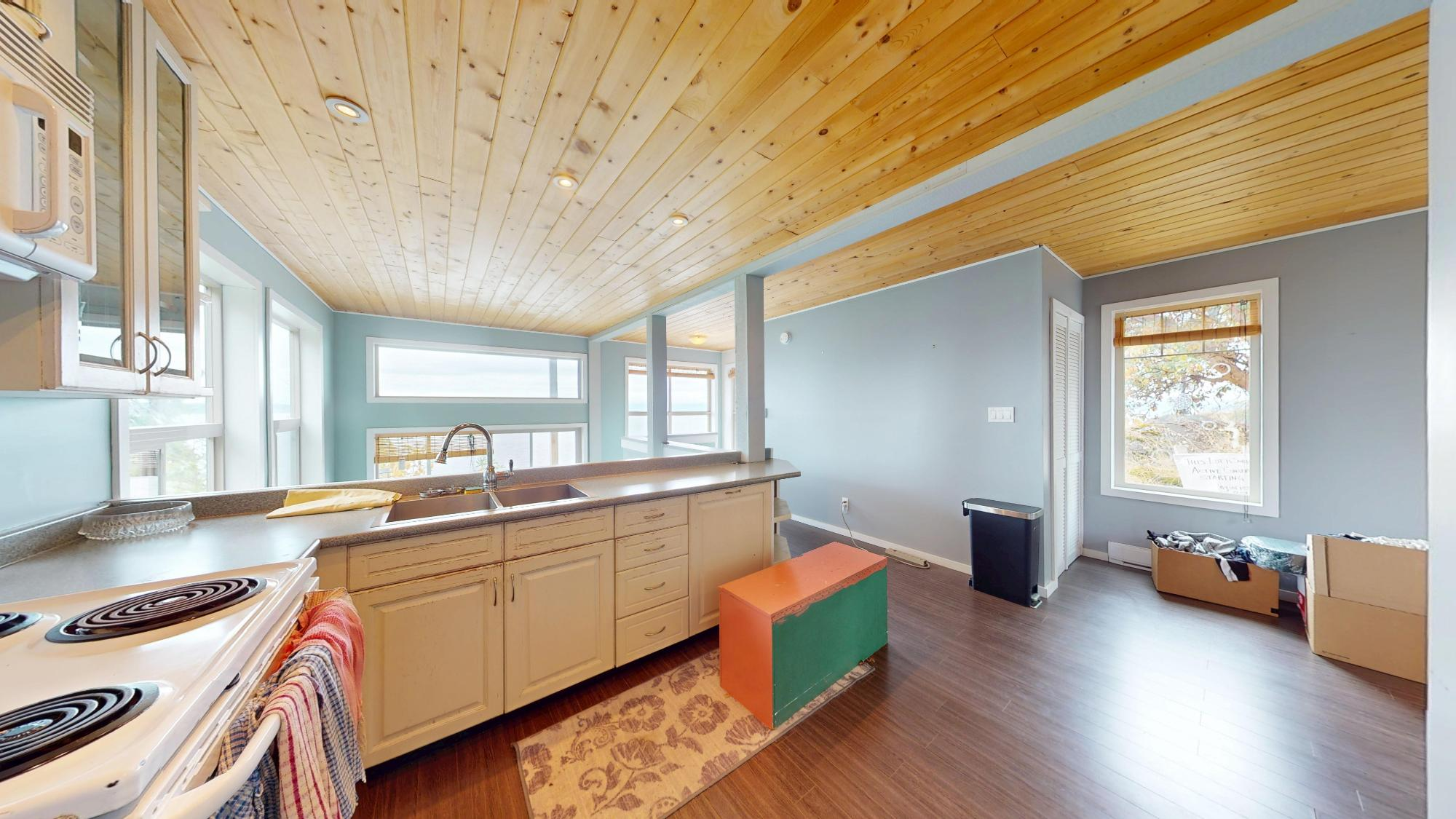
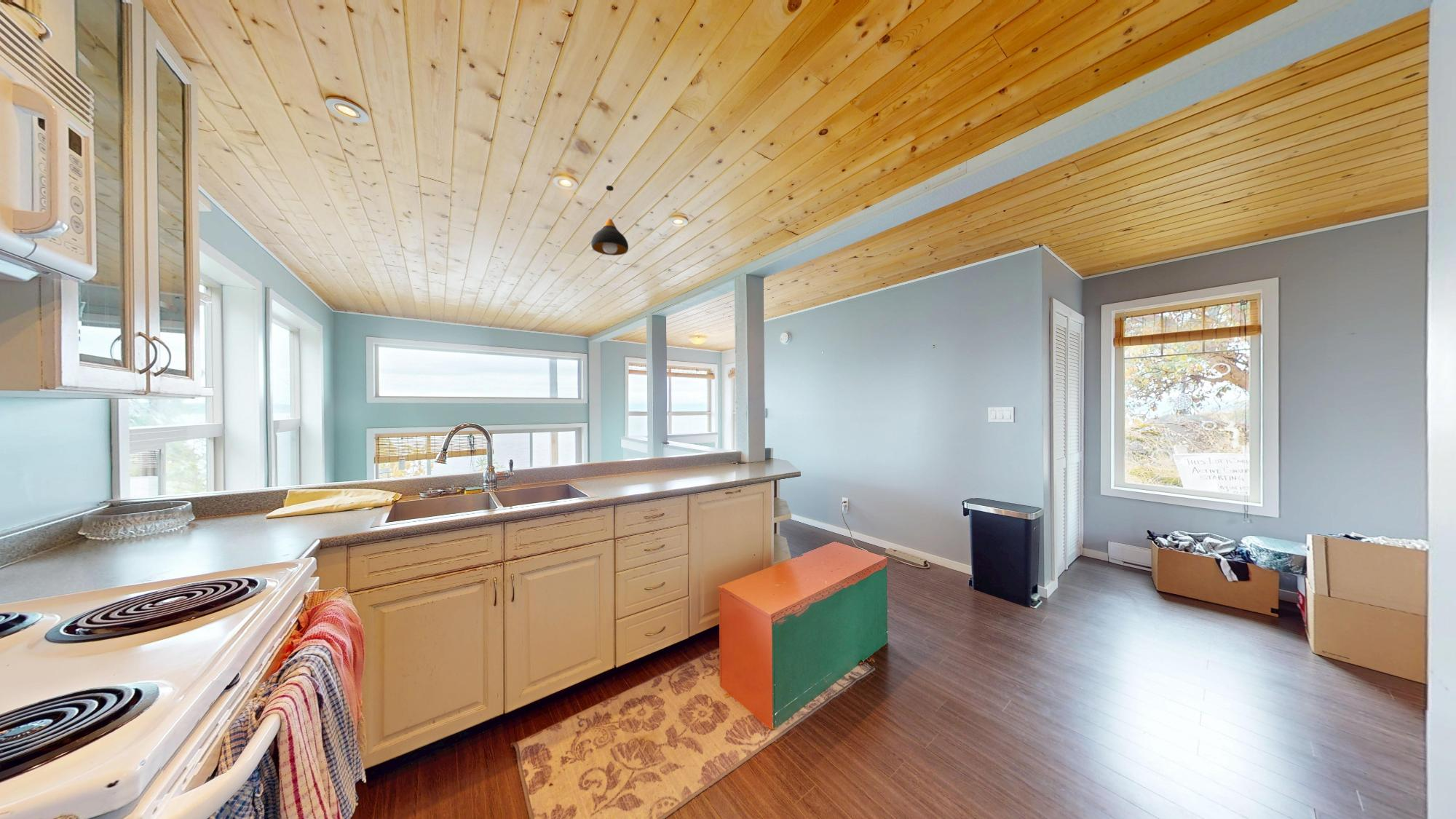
+ pendant light (609, 220)
